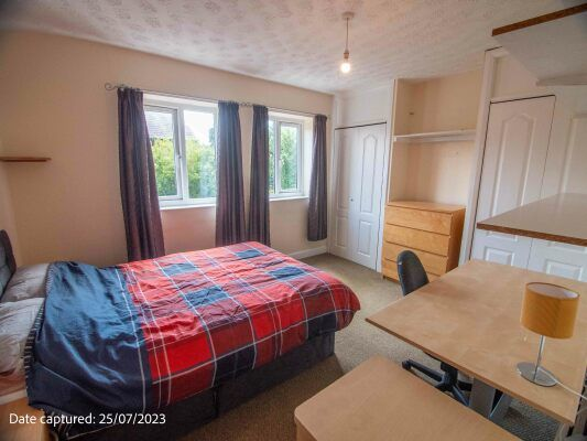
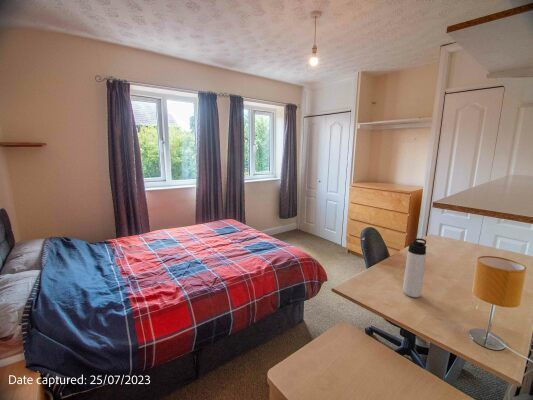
+ thermos bottle (415, 267)
